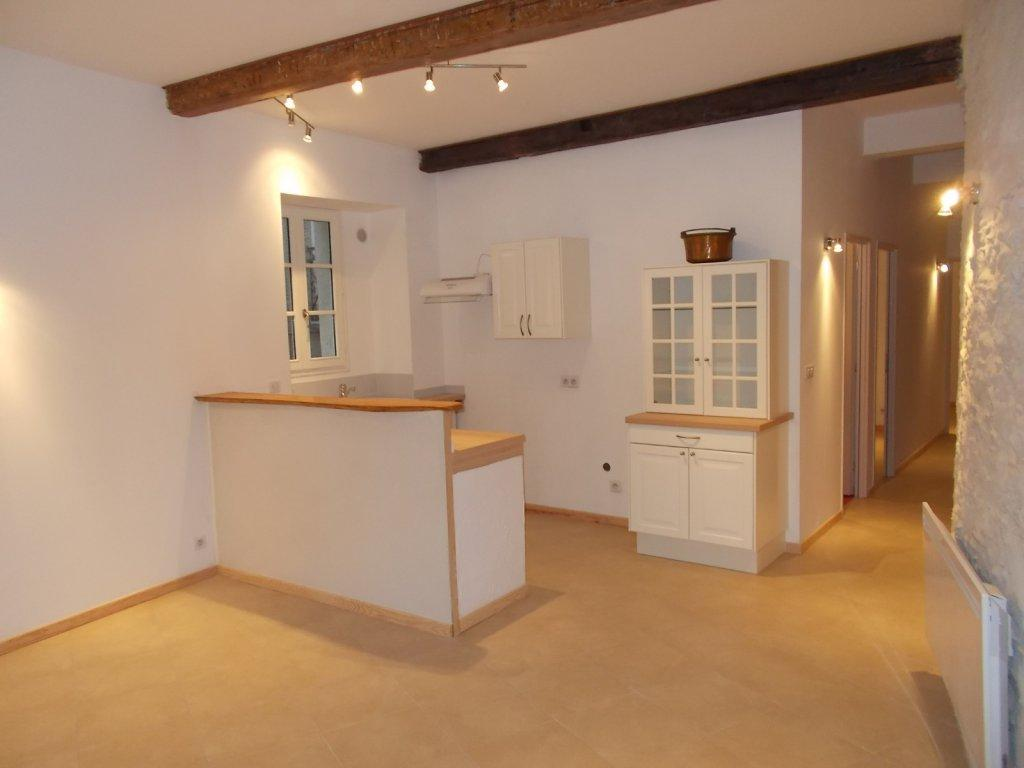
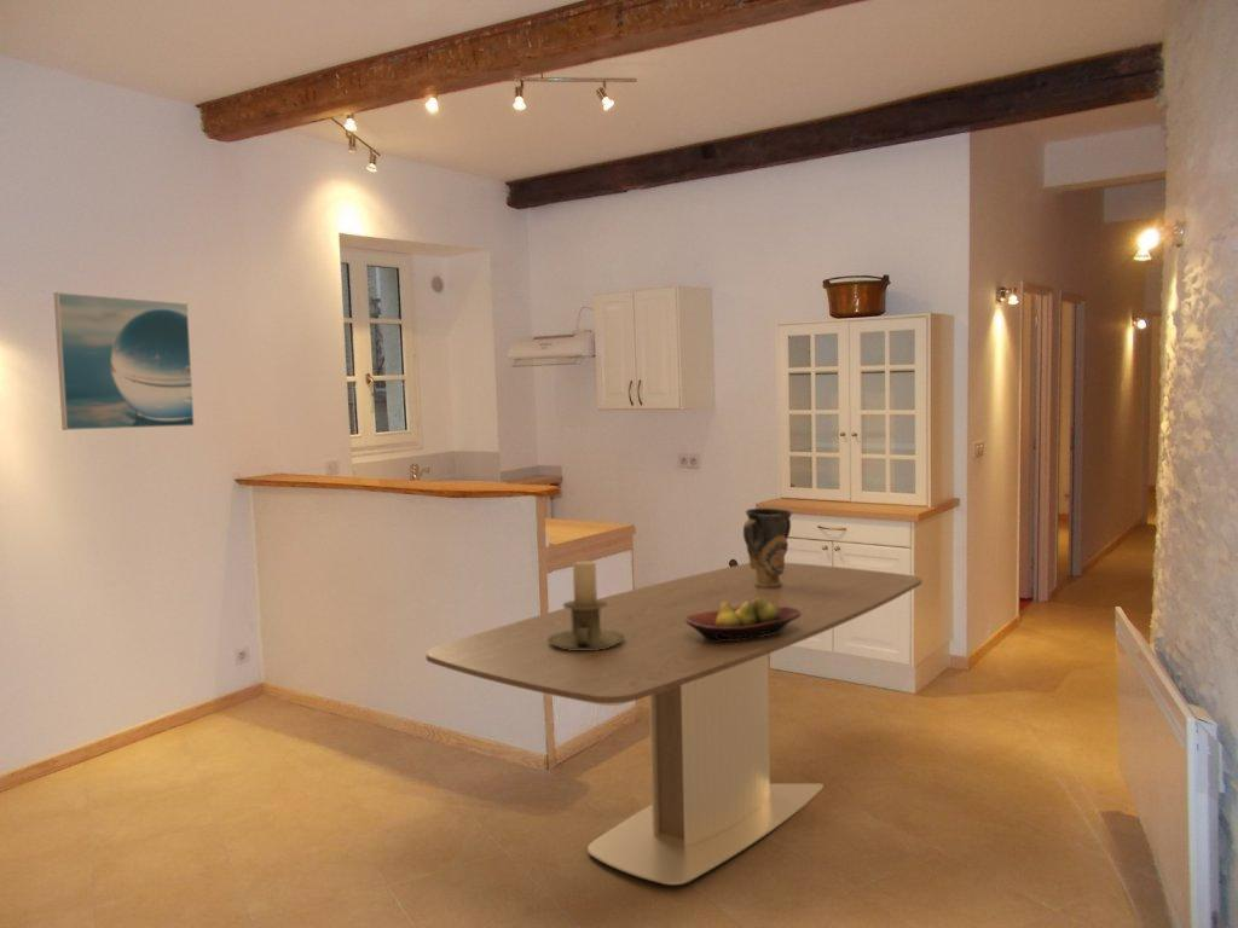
+ dining table (711, 713)
+ vase (768, 547)
+ candle holder (585, 601)
+ fruit bowl (742, 616)
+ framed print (128, 362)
